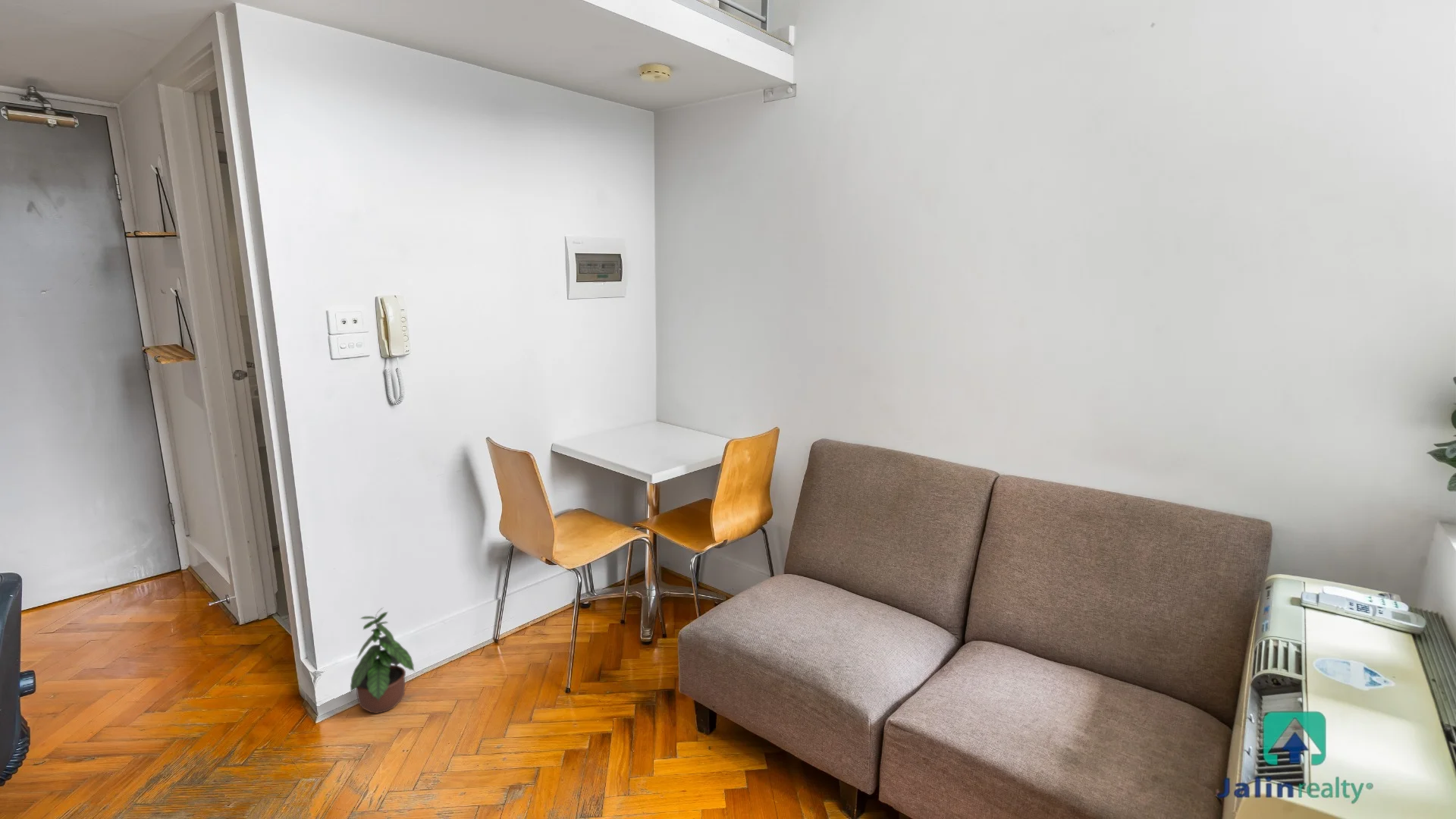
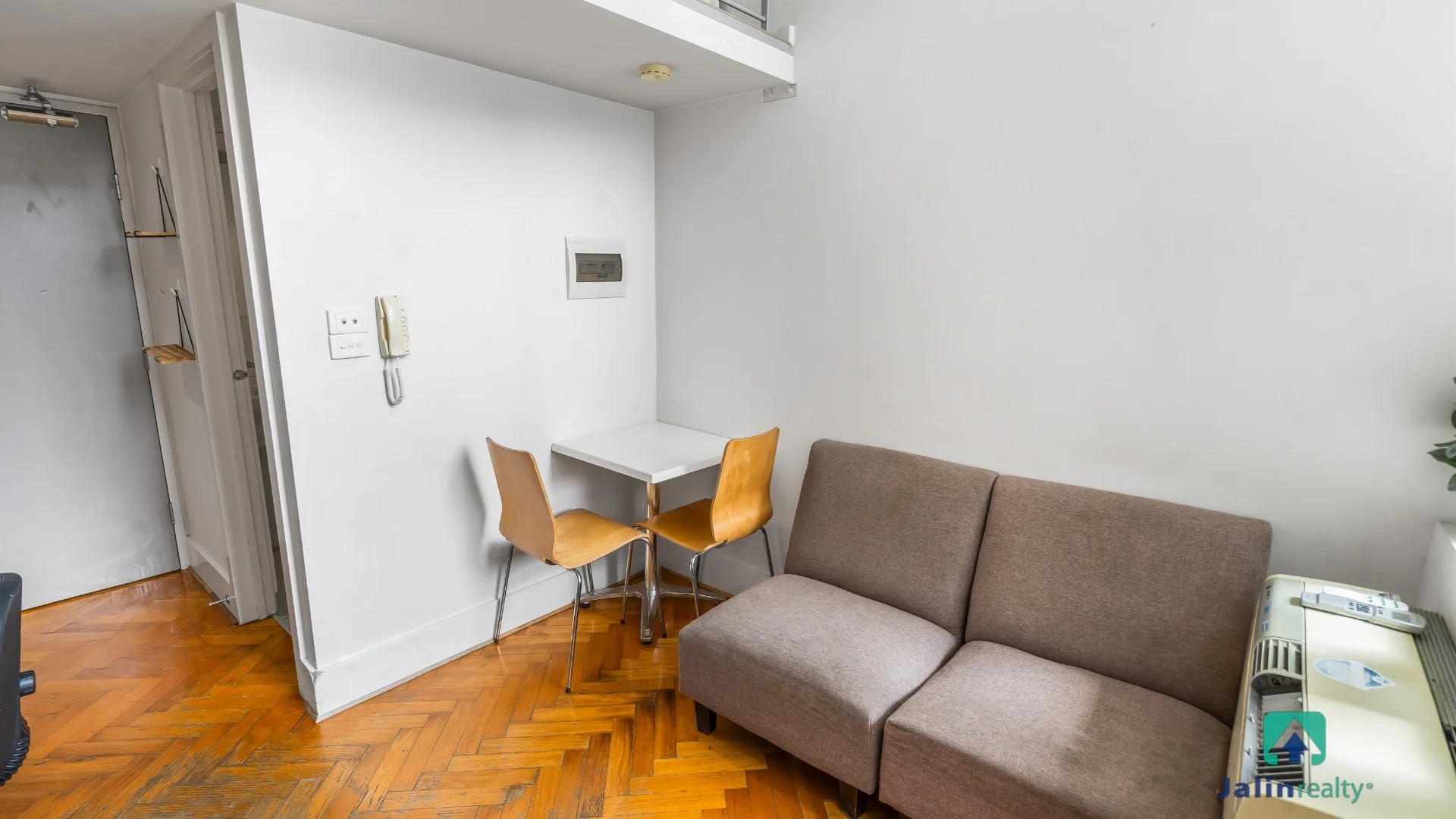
- potted plant (381, 657)
